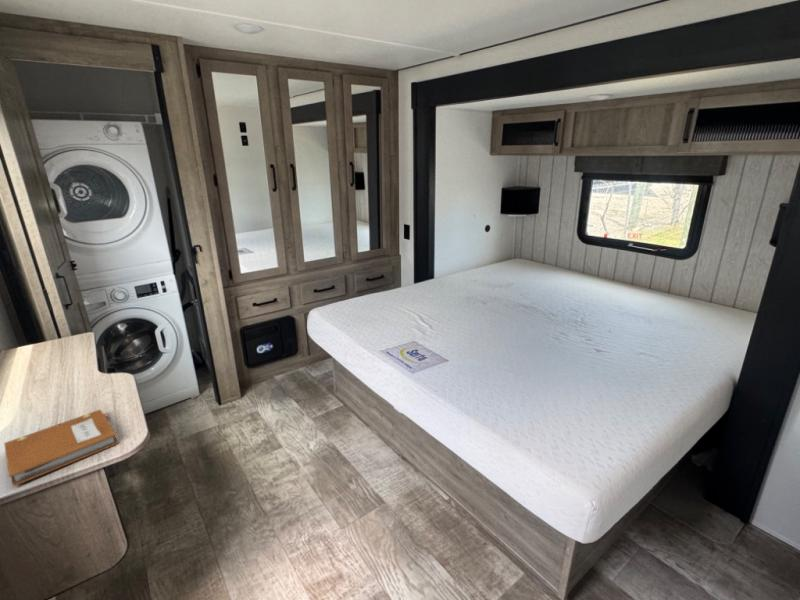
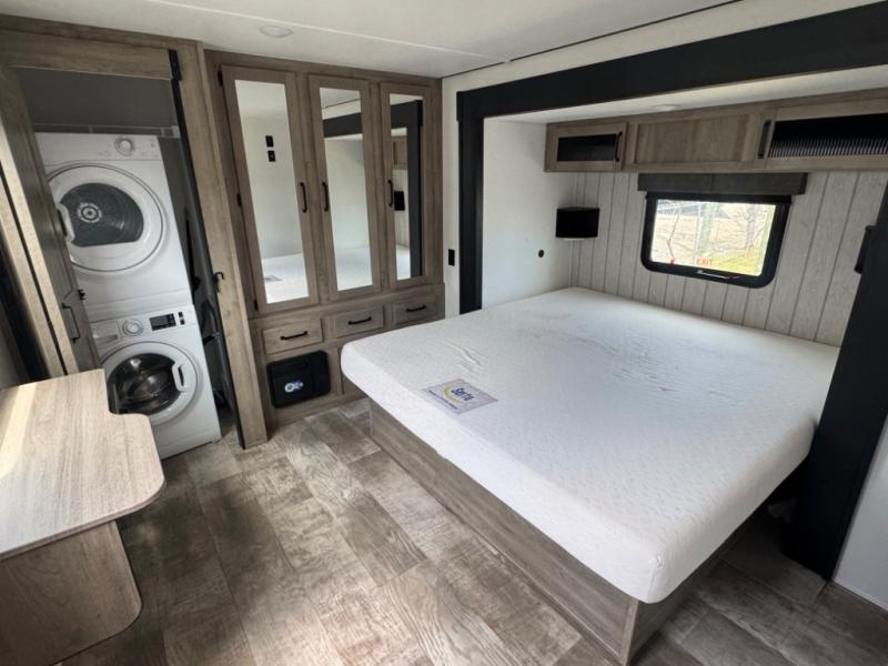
- notebook (64, 441)
